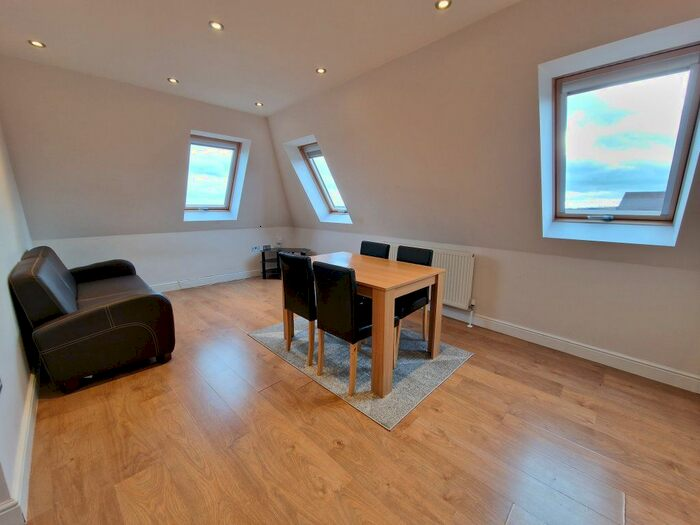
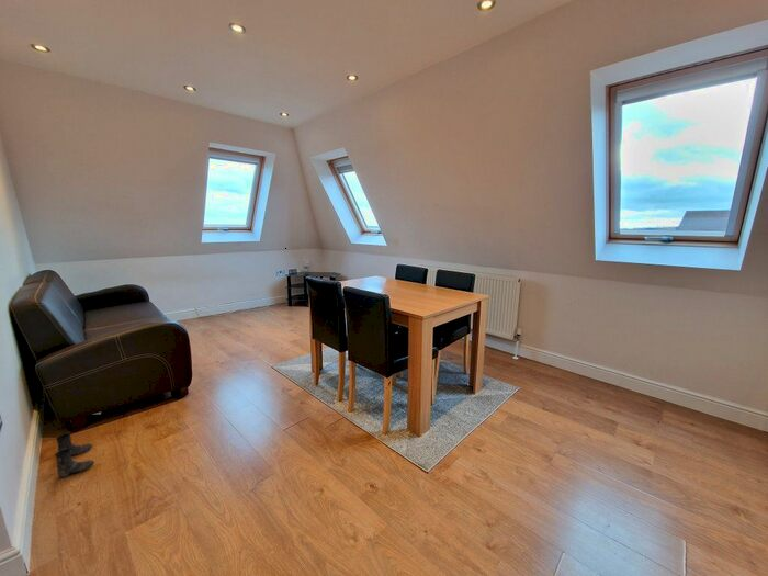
+ boots (74, 451)
